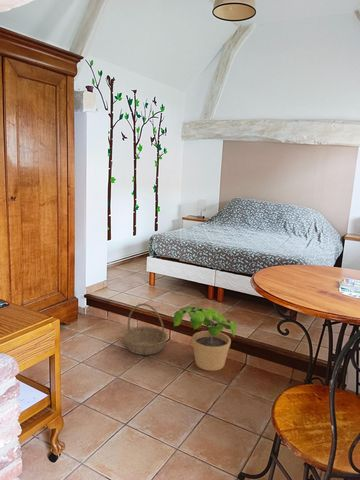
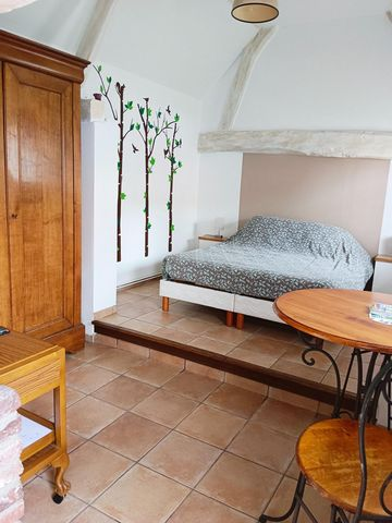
- basket (145, 326)
- potted plant (196, 336)
